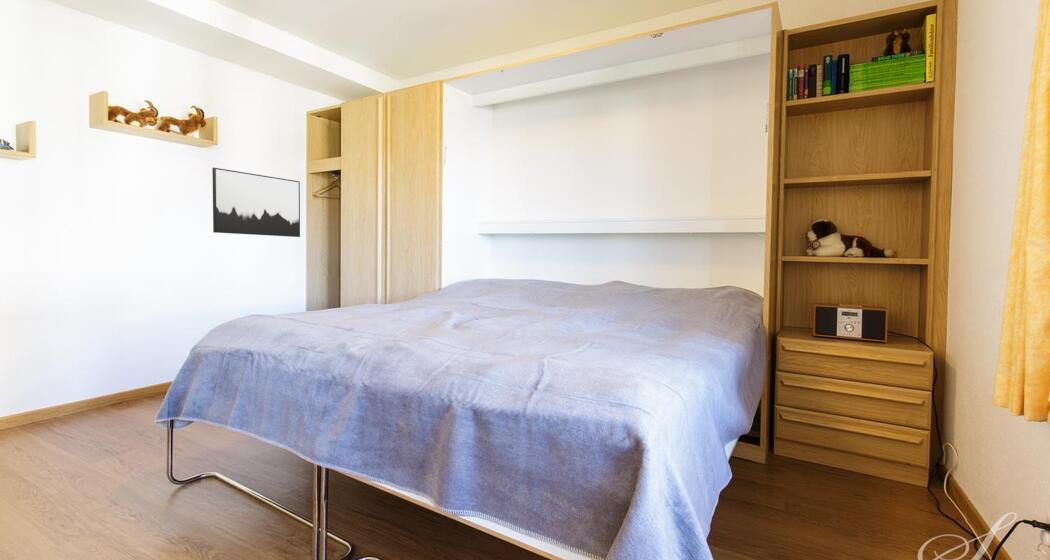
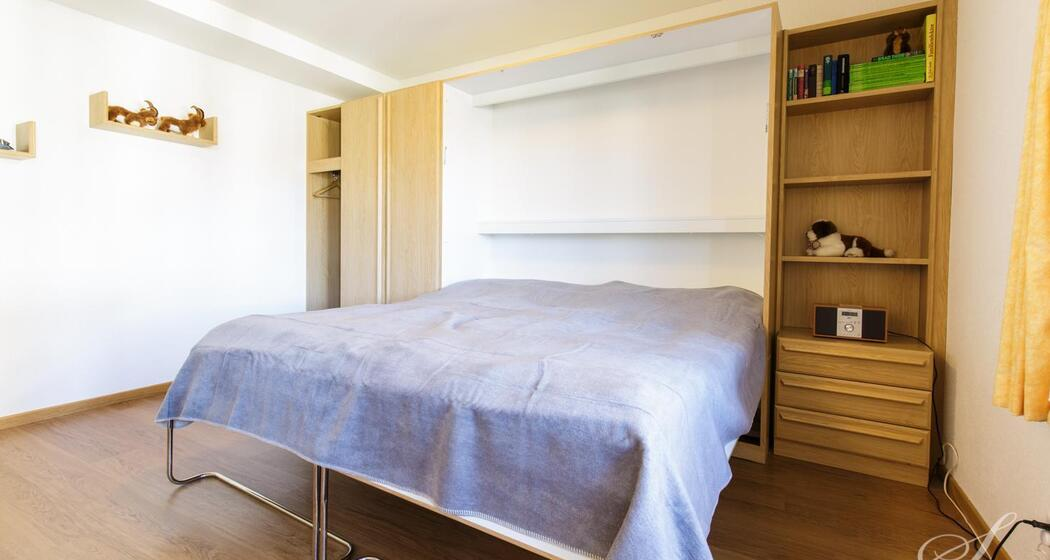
- wall art (259, 205)
